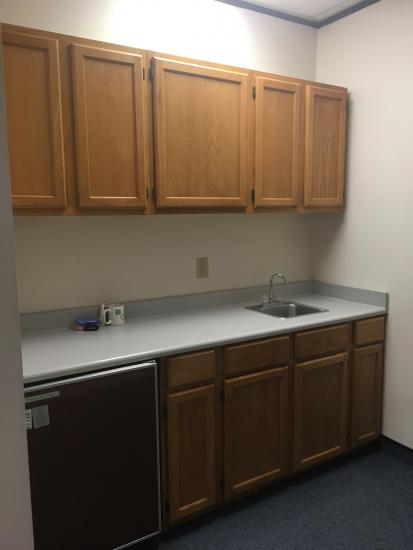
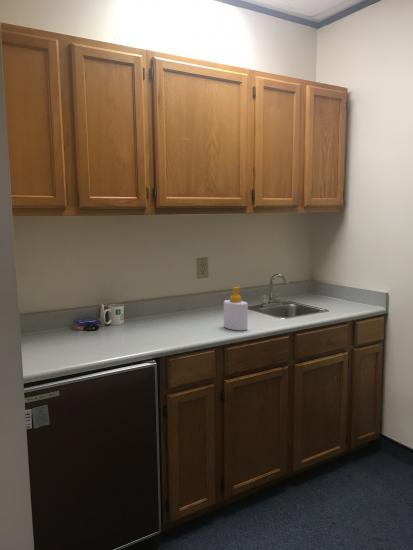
+ soap bottle (235, 307)
